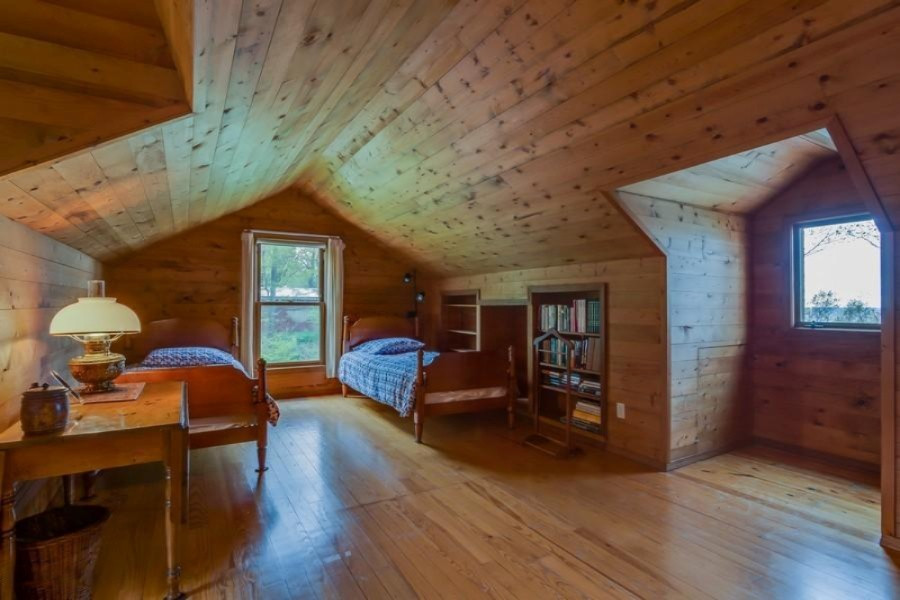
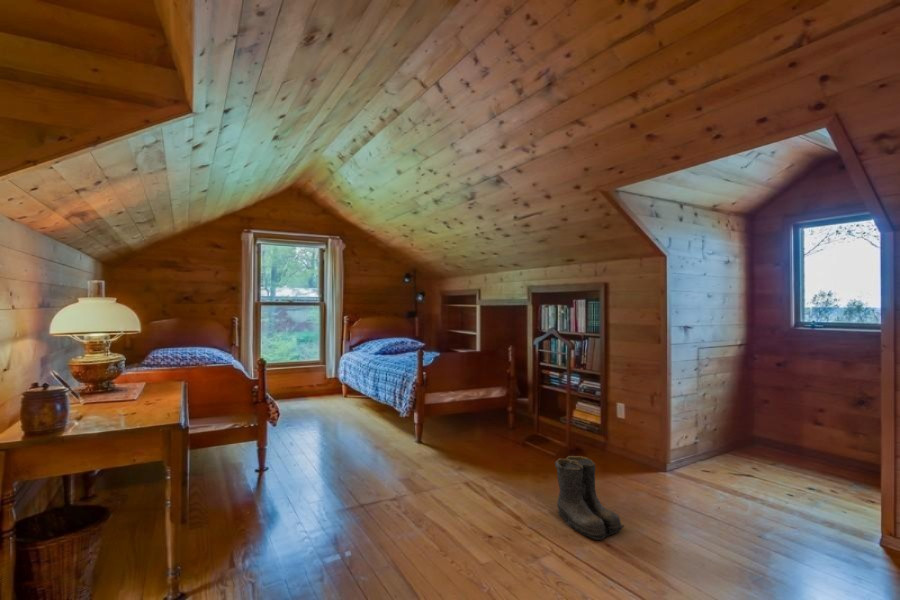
+ boots (586, 493)
